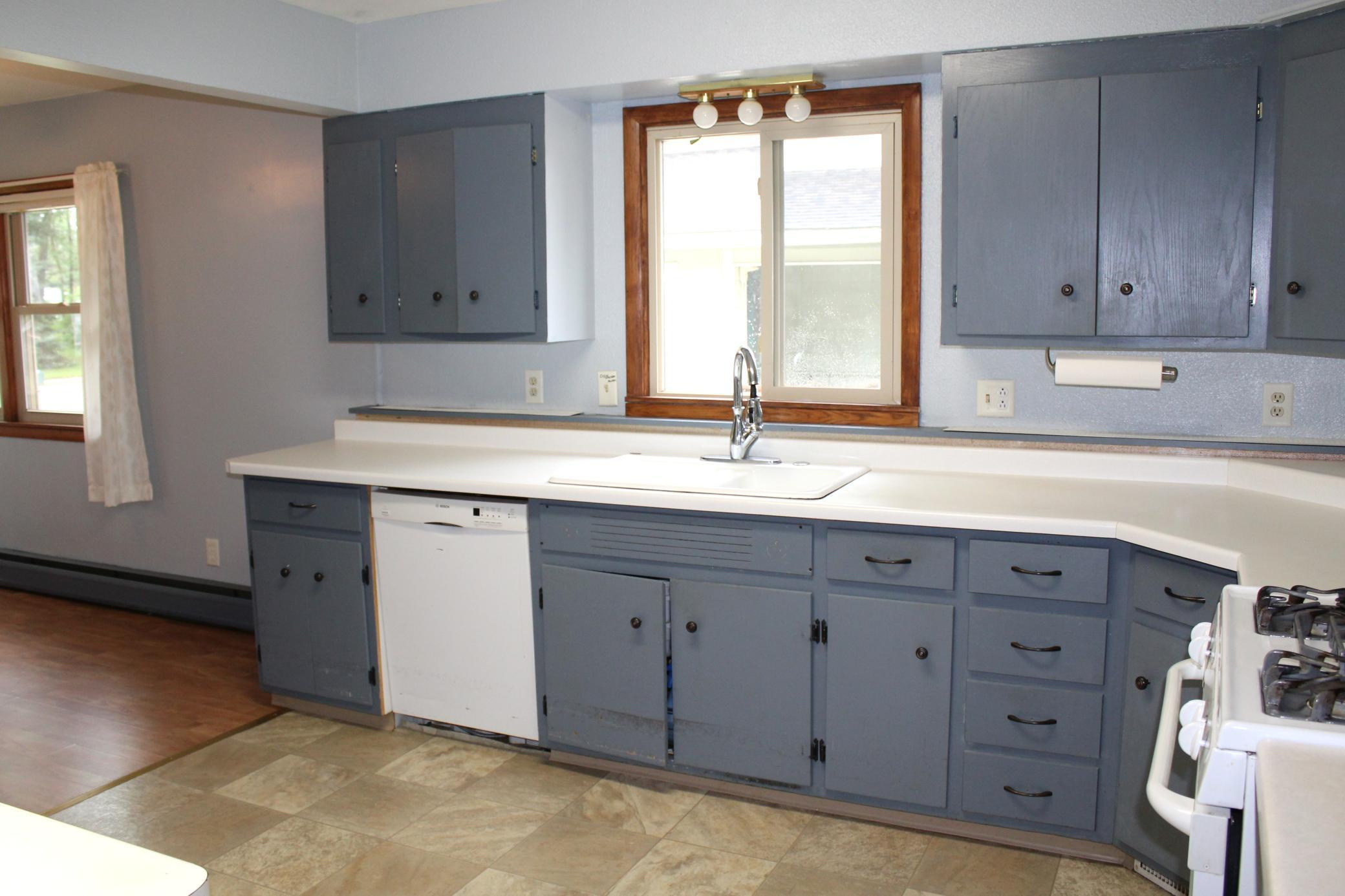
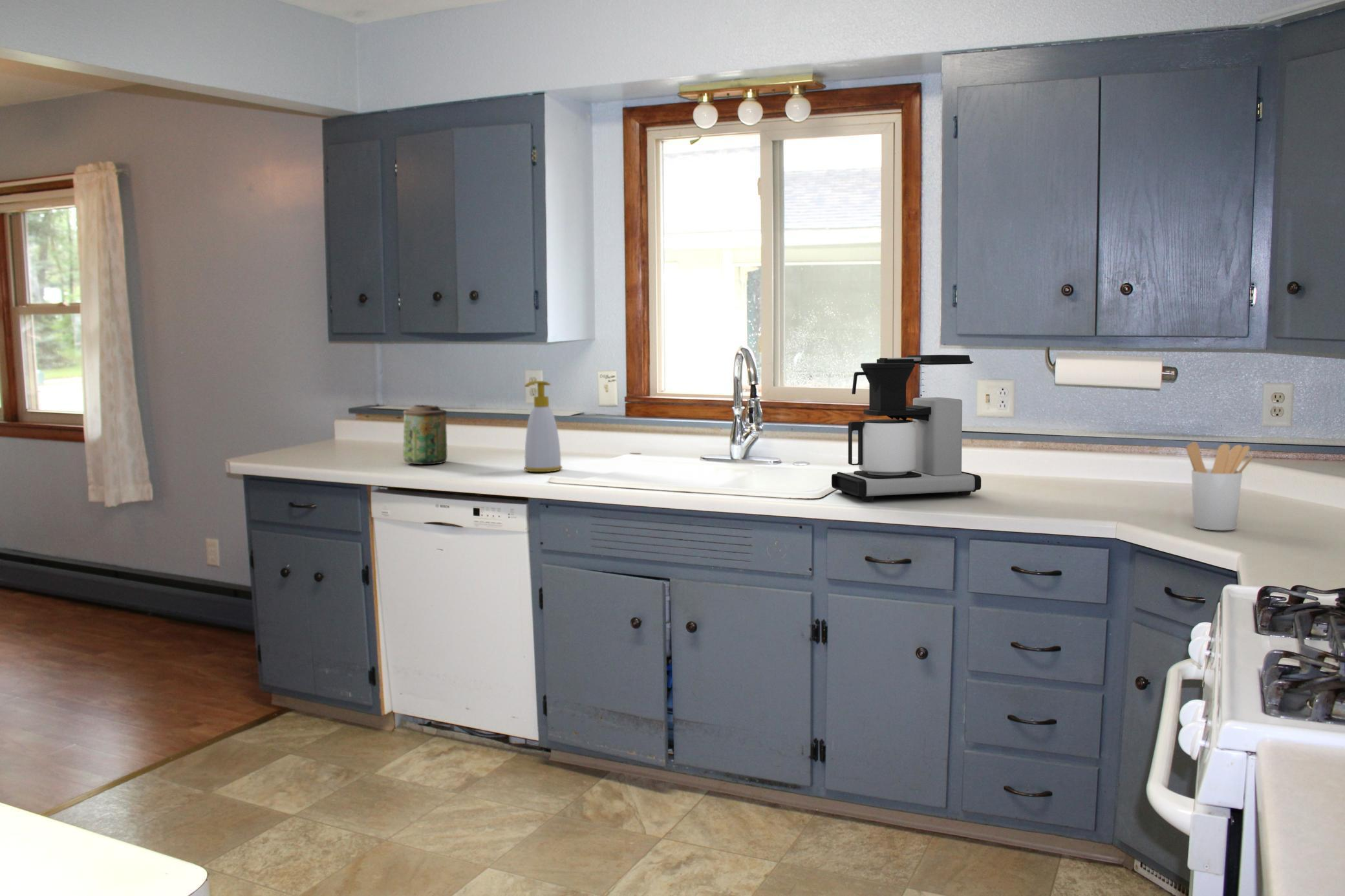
+ soap bottle (541, 425)
+ canister (424, 434)
+ utensil holder (1221, 484)
+ coffee maker (905, 425)
